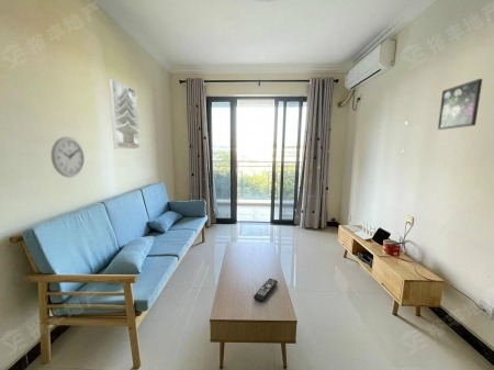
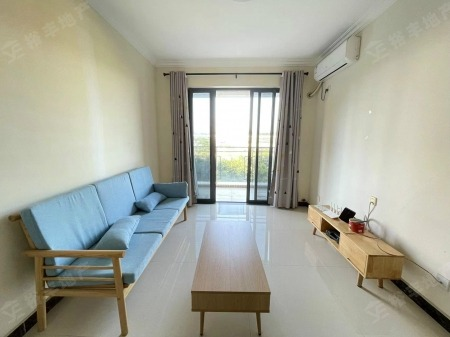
- remote control (266, 289)
- wall clock (69, 157)
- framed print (457, 106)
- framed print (125, 117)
